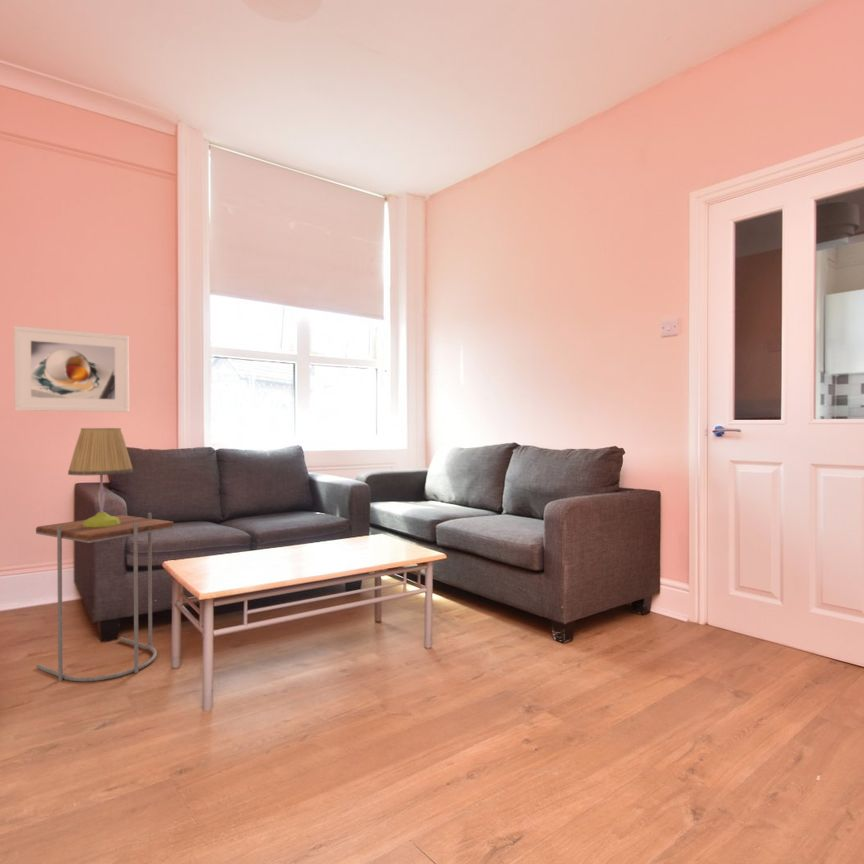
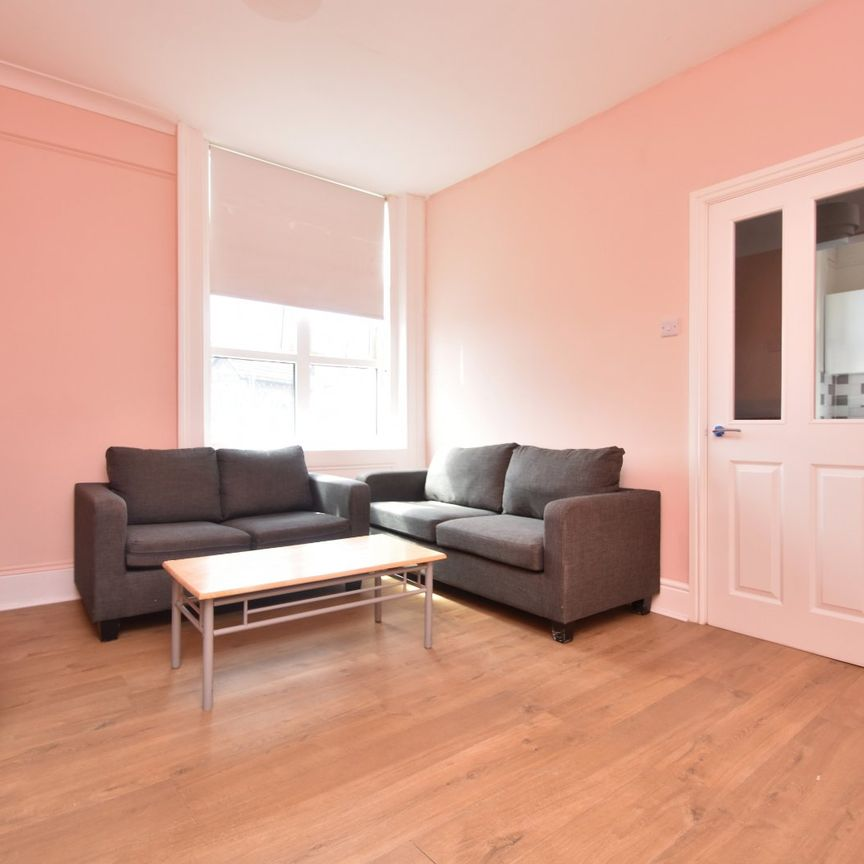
- side table (134, 591)
- table lamp (101, 475)
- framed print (74, 371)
